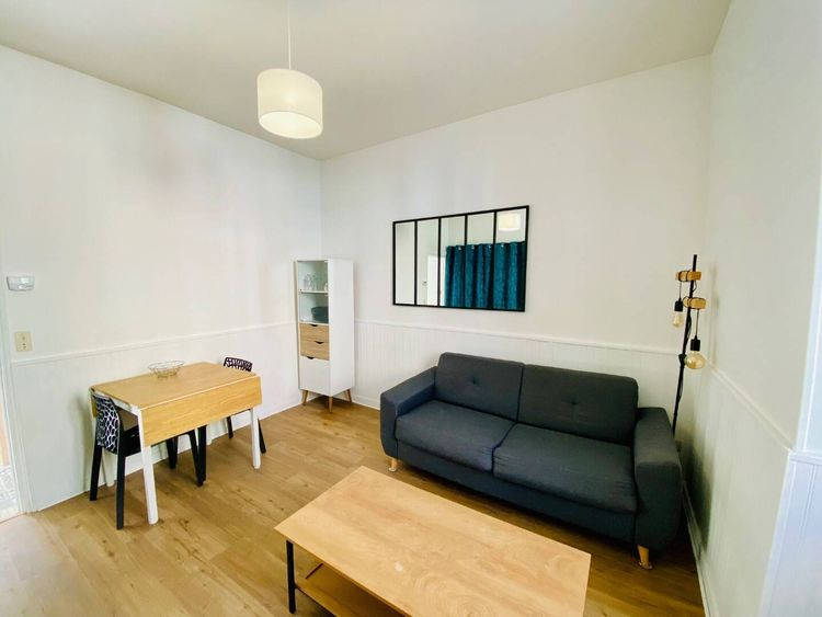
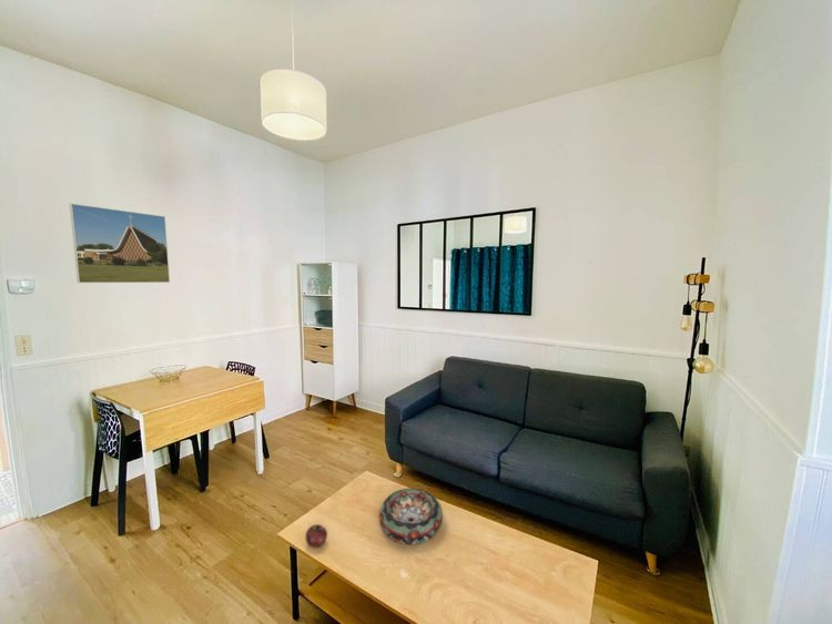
+ decorative bowl (410, 514)
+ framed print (124, 246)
+ apple (316, 534)
